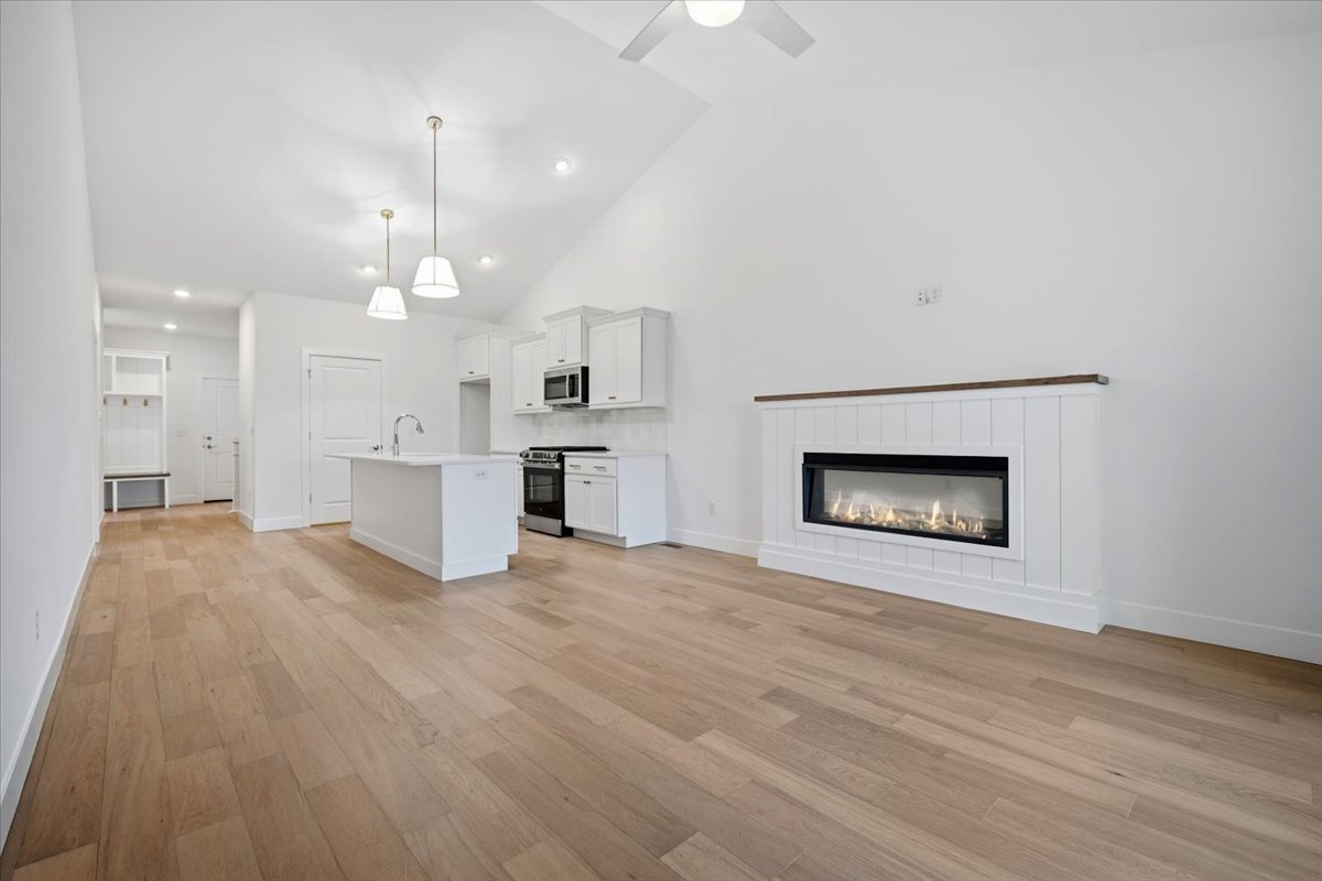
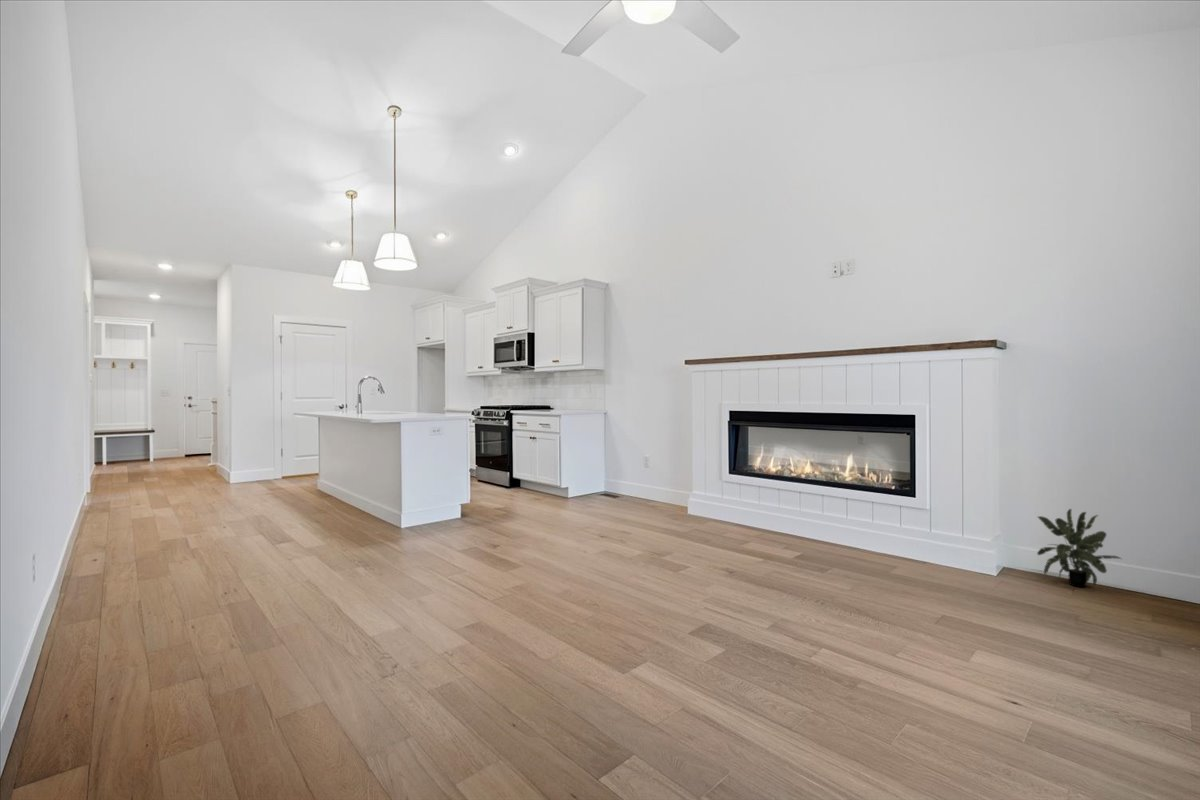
+ potted plant (1076, 548)
